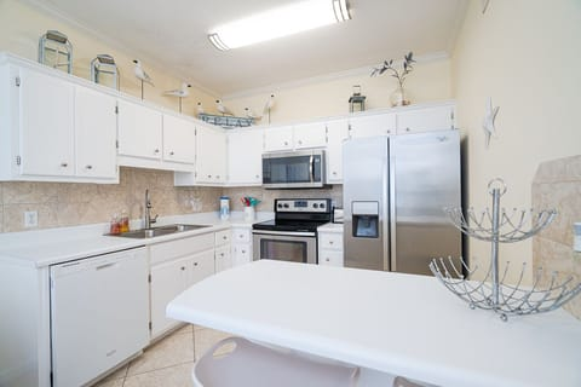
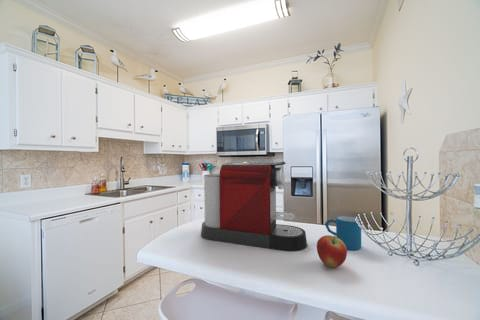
+ apple (331, 249)
+ mug (342, 231)
+ coffee maker (250, 199)
